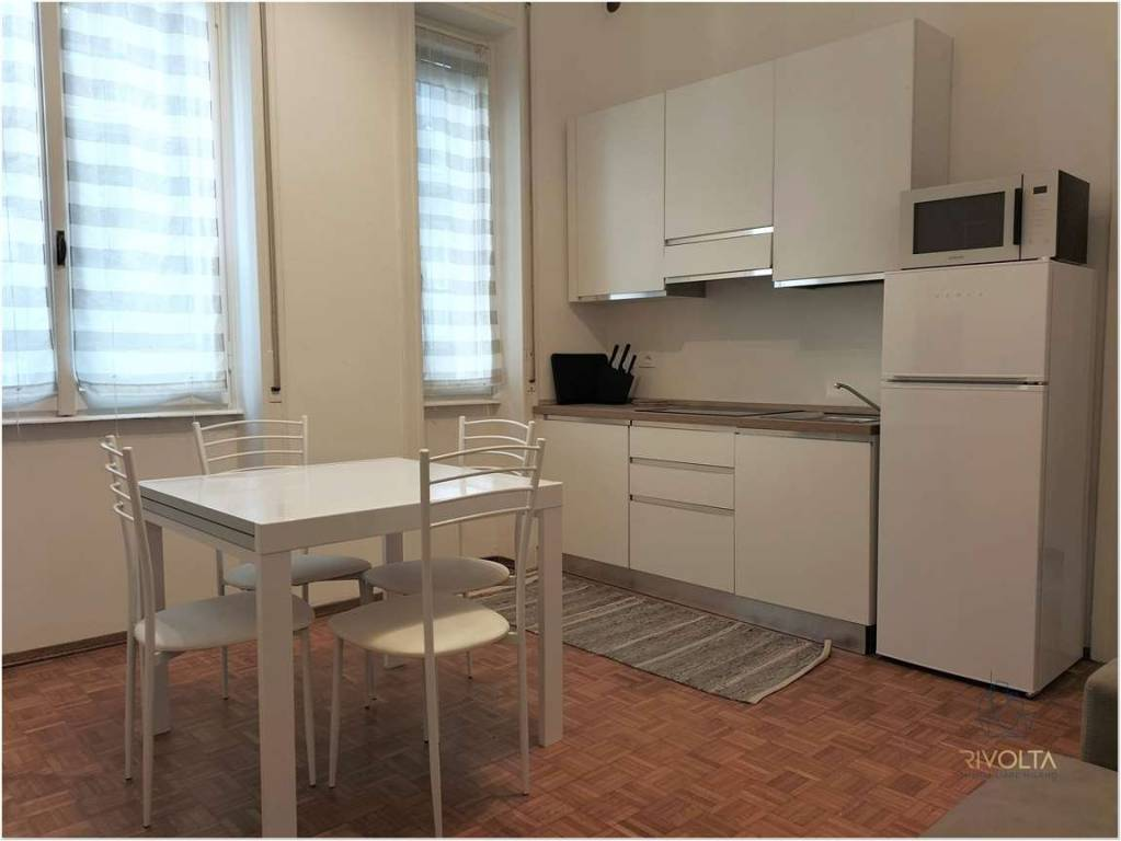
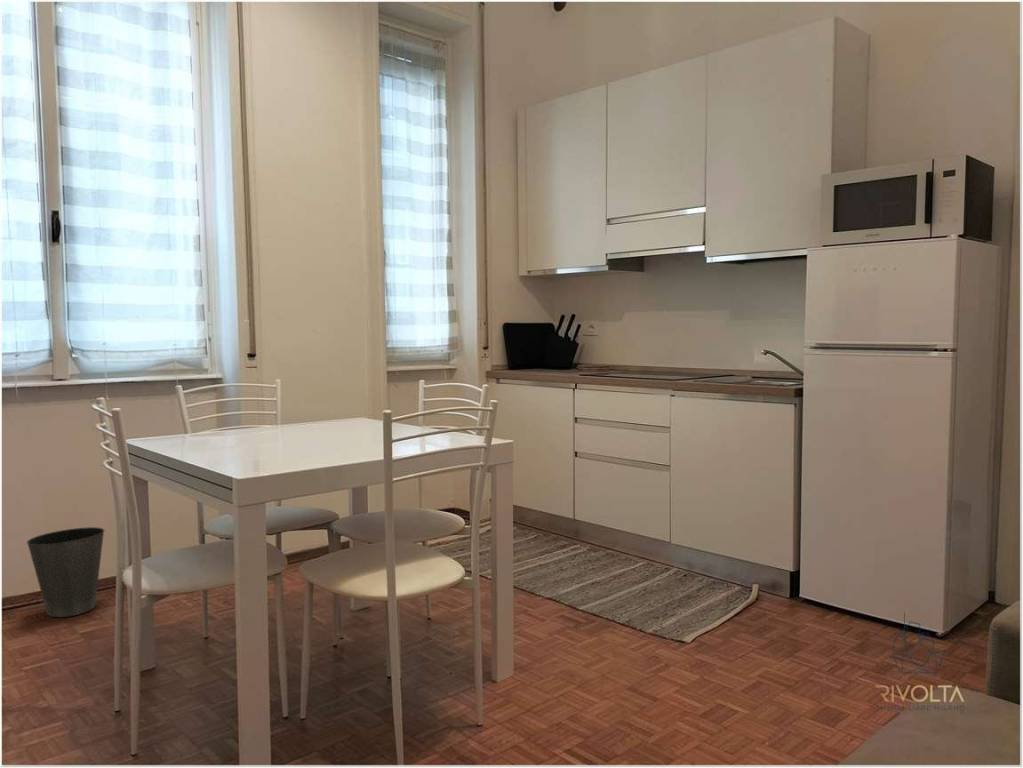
+ waste basket (68, 572)
